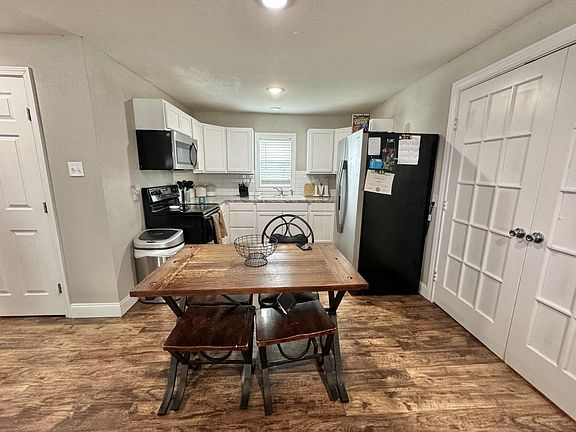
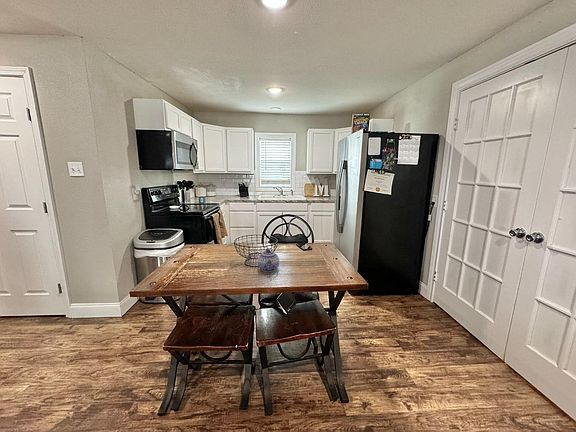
+ teapot (268, 259)
